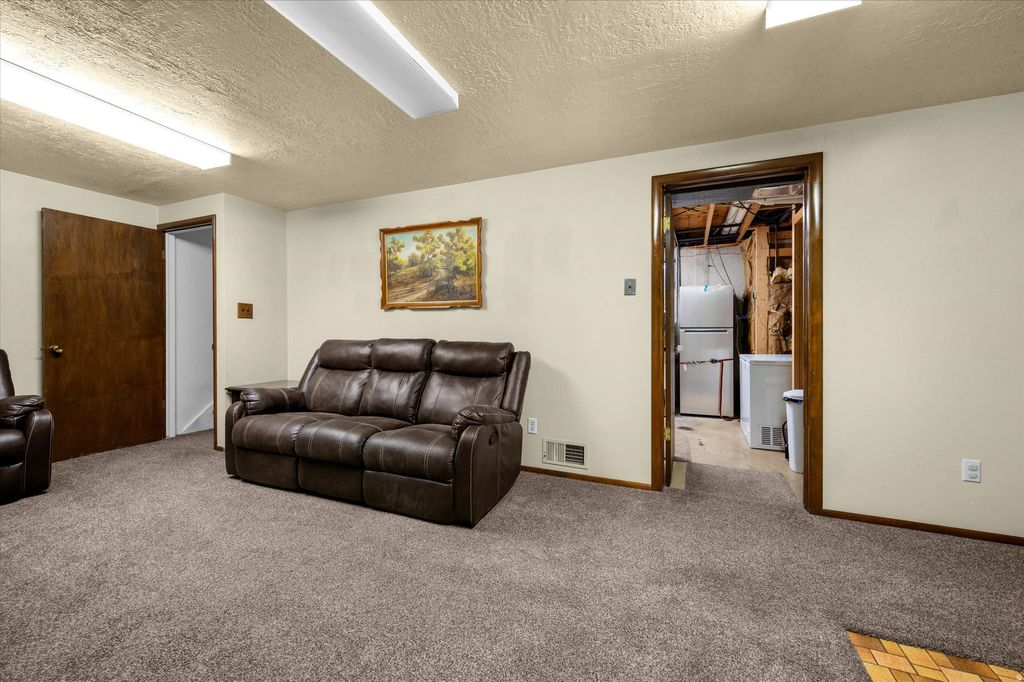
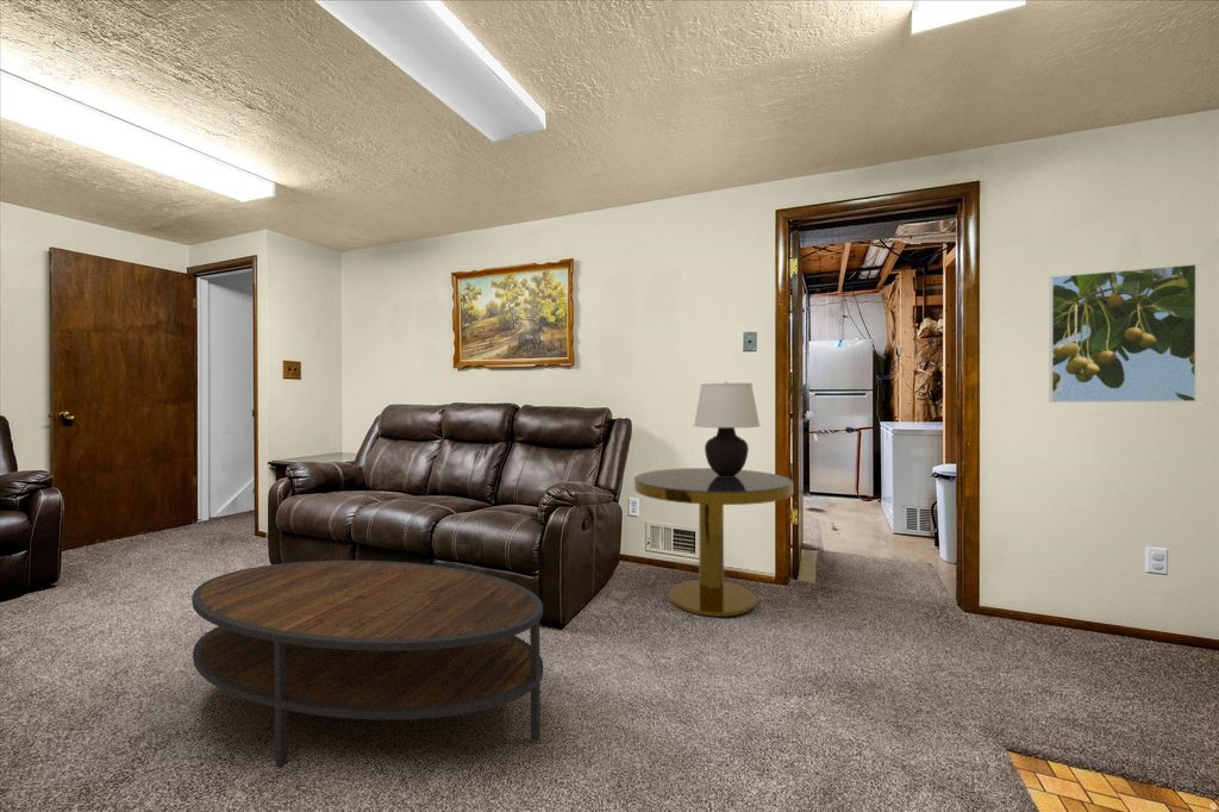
+ side table (711, 538)
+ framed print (1119, 336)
+ table lamp (726, 427)
+ coffee table (362, 648)
